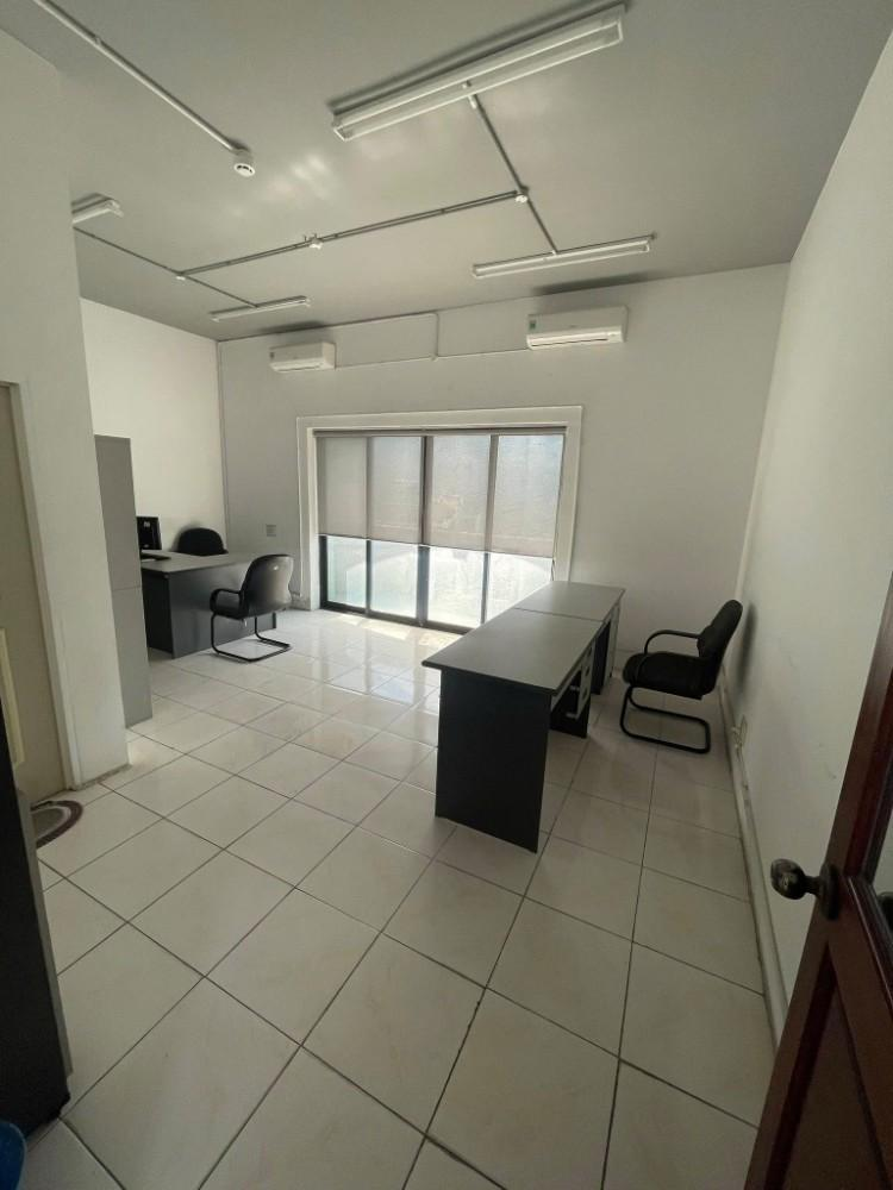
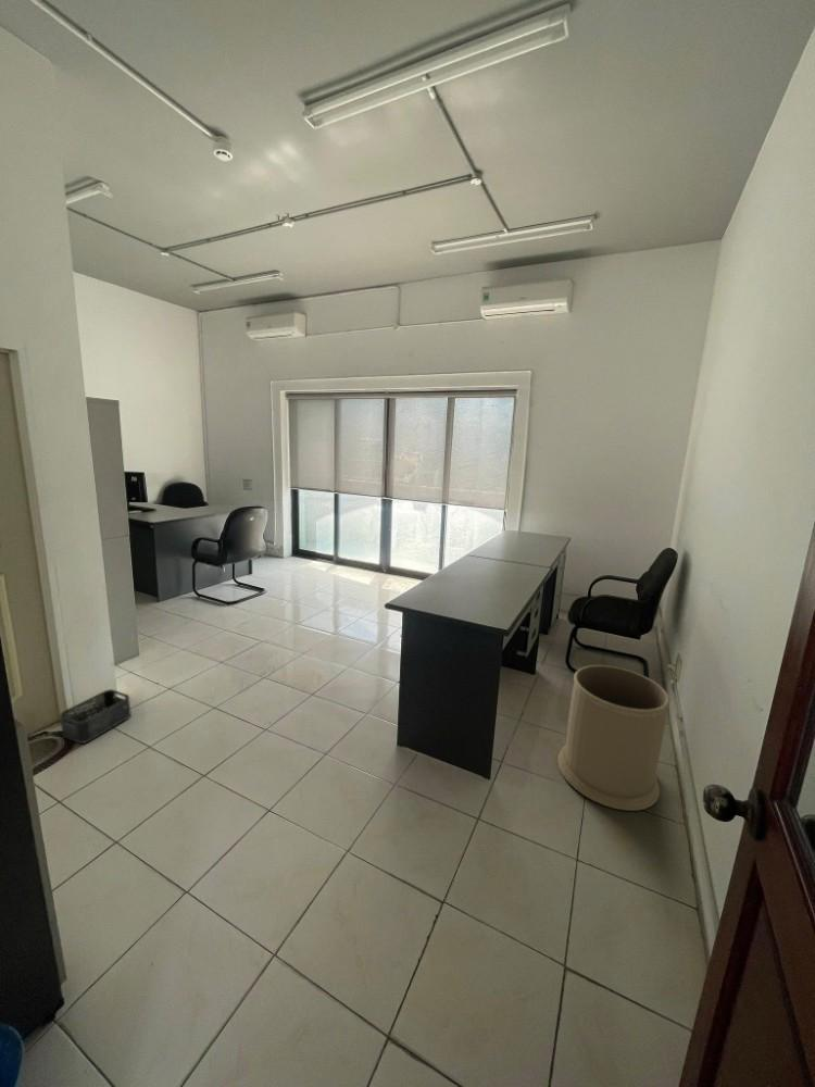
+ trash can (613, 729)
+ storage bin (97, 714)
